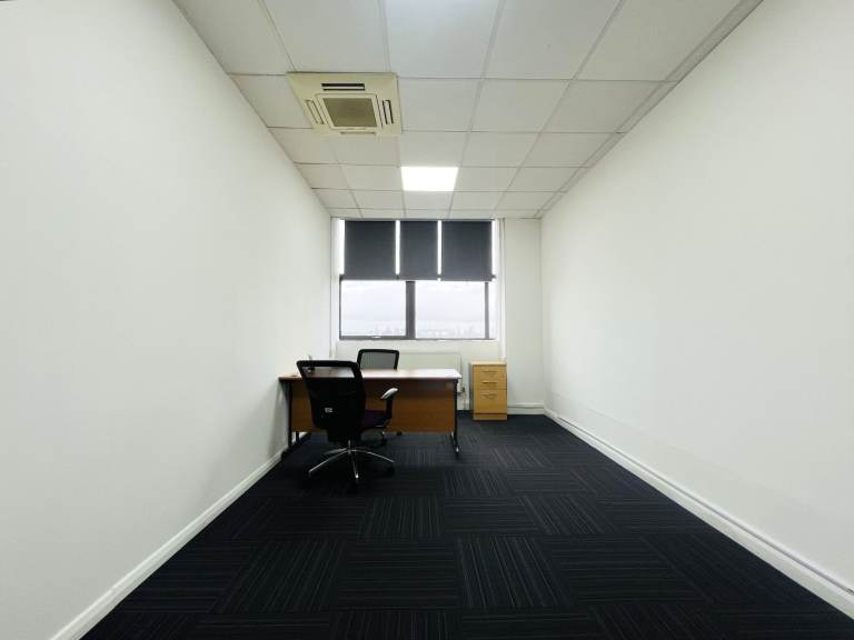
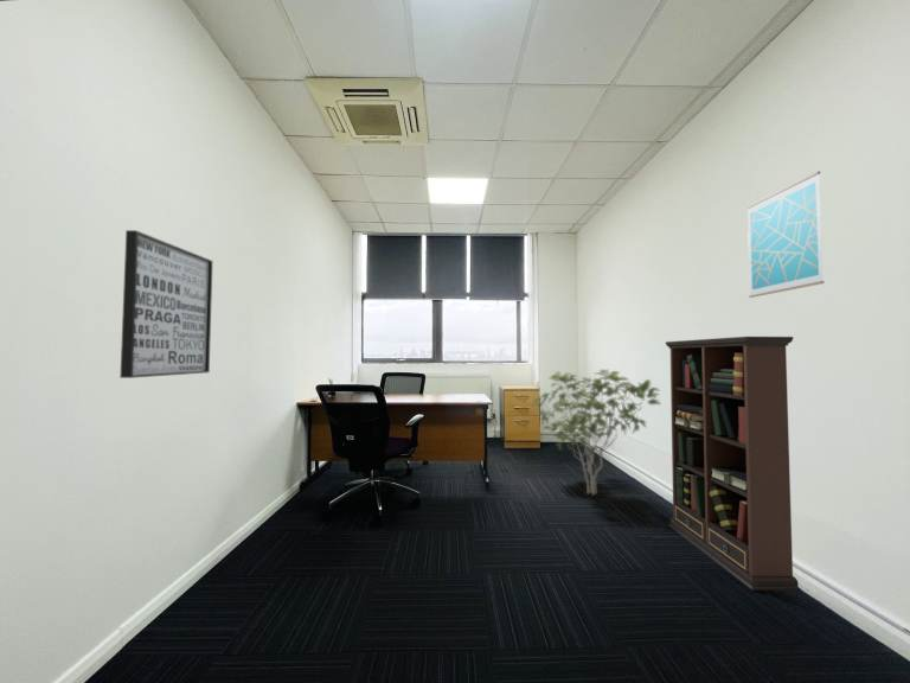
+ wall art (781, 241)
+ bookcase (720, 445)
+ wall art (173, 311)
+ shrub (595, 430)
